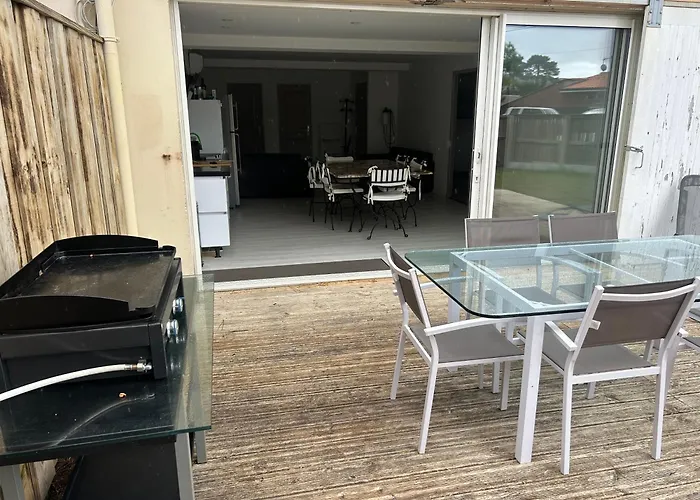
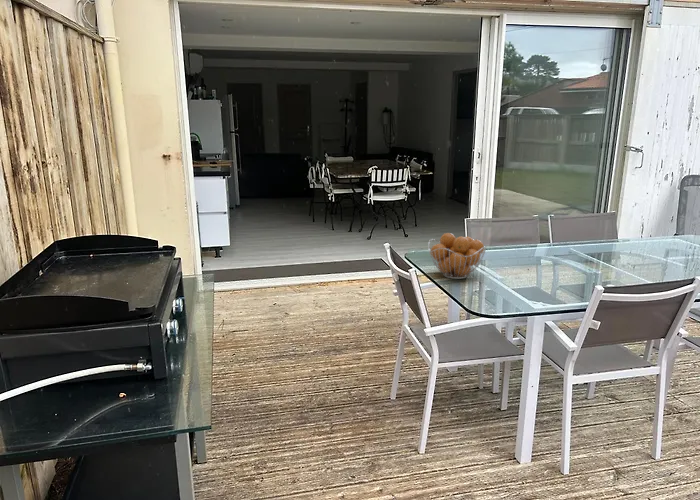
+ fruit basket (456, 255)
